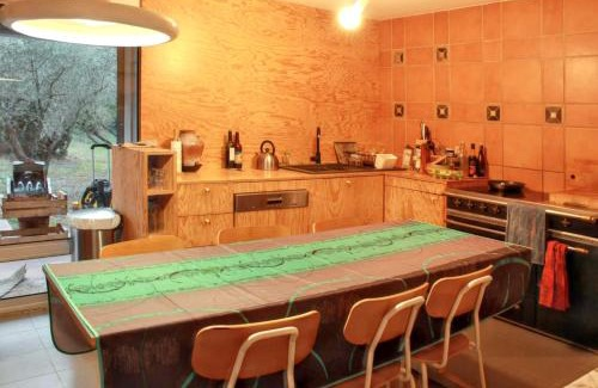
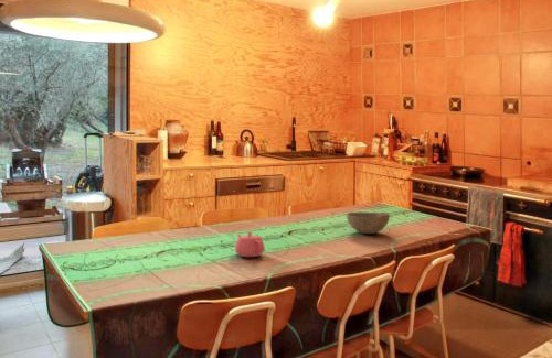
+ teapot (248, 243)
+ bowl (368, 223)
